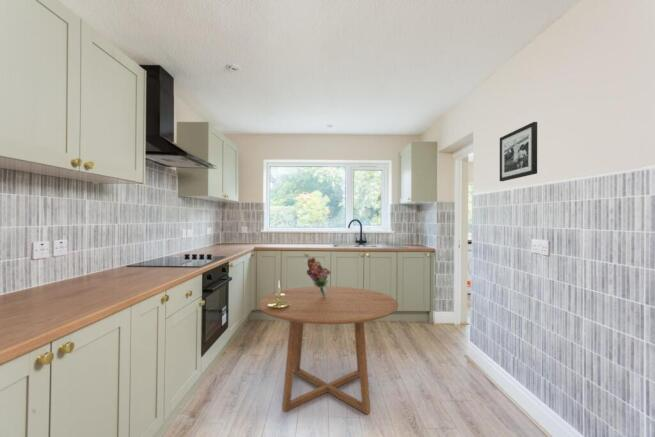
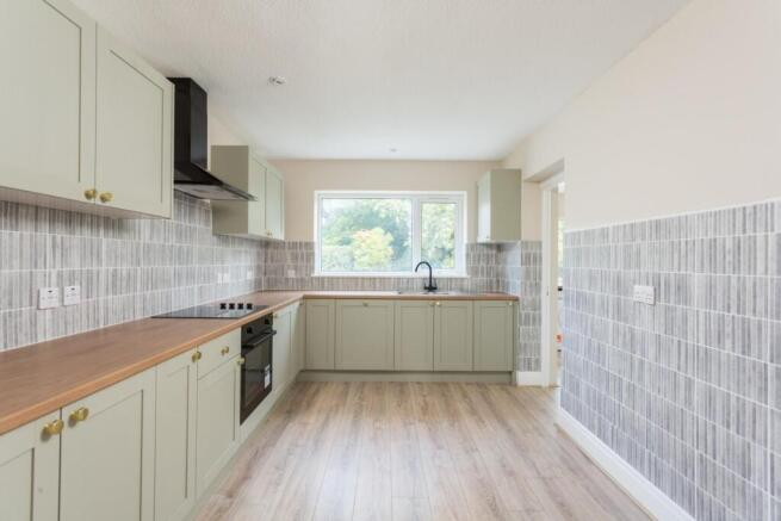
- picture frame (516, 154)
- candle holder (279, 292)
- bouquet (319, 277)
- dining table (327, 323)
